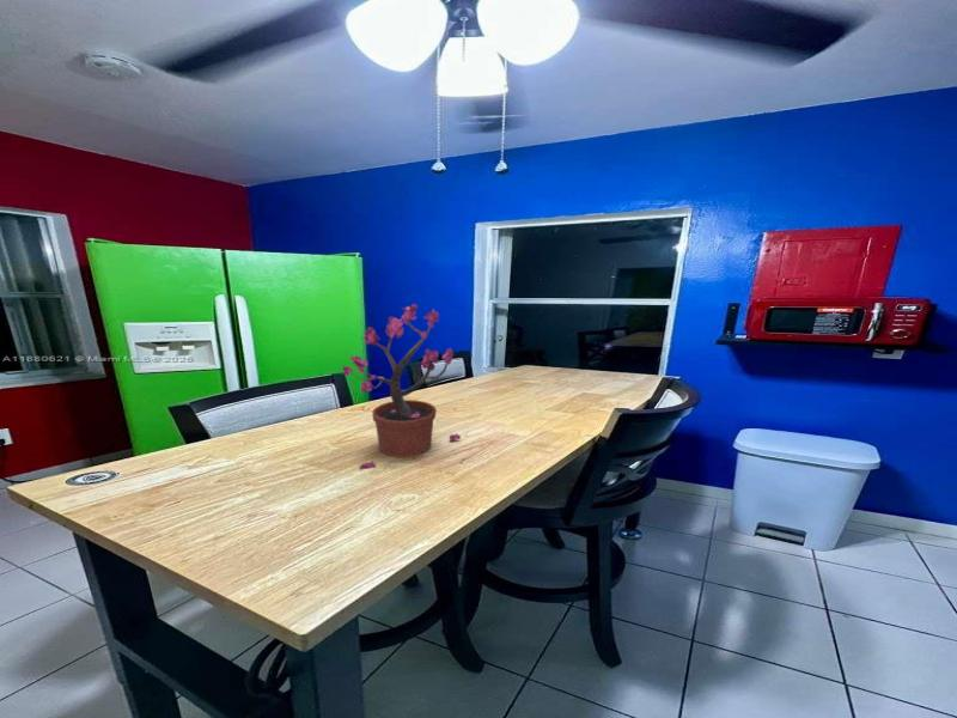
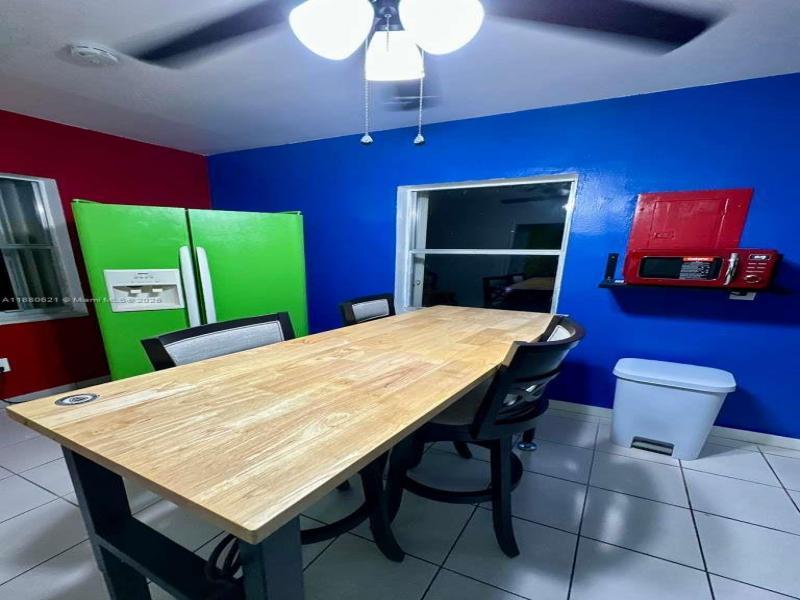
- potted plant (398, 379)
